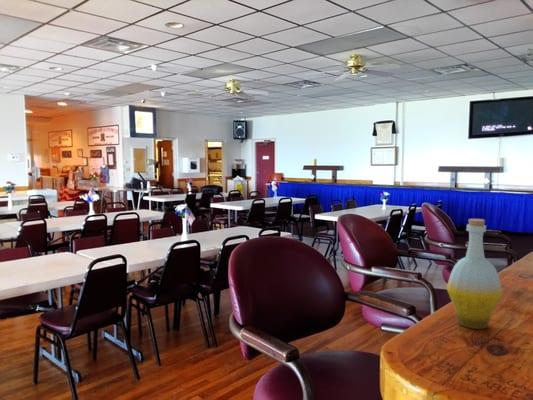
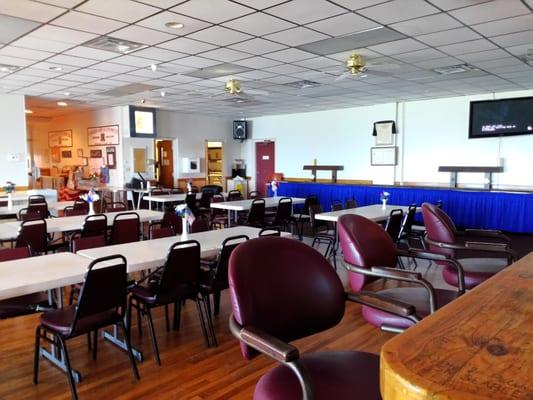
- bottle (474, 272)
